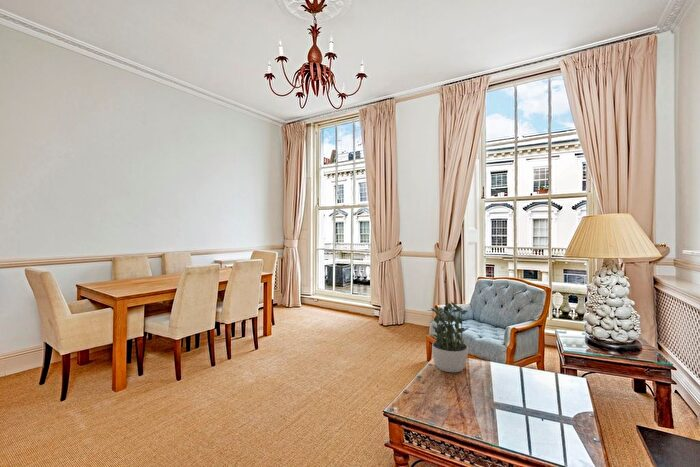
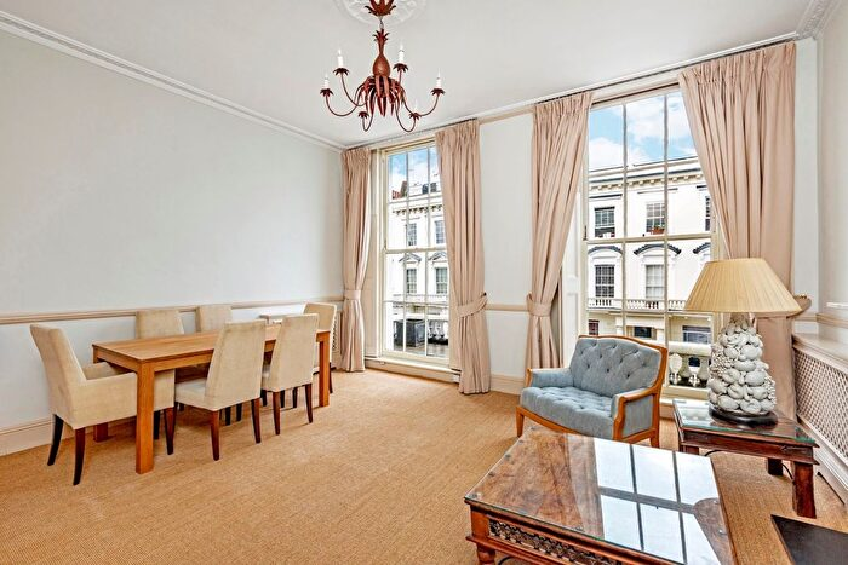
- potted plant (447, 333)
